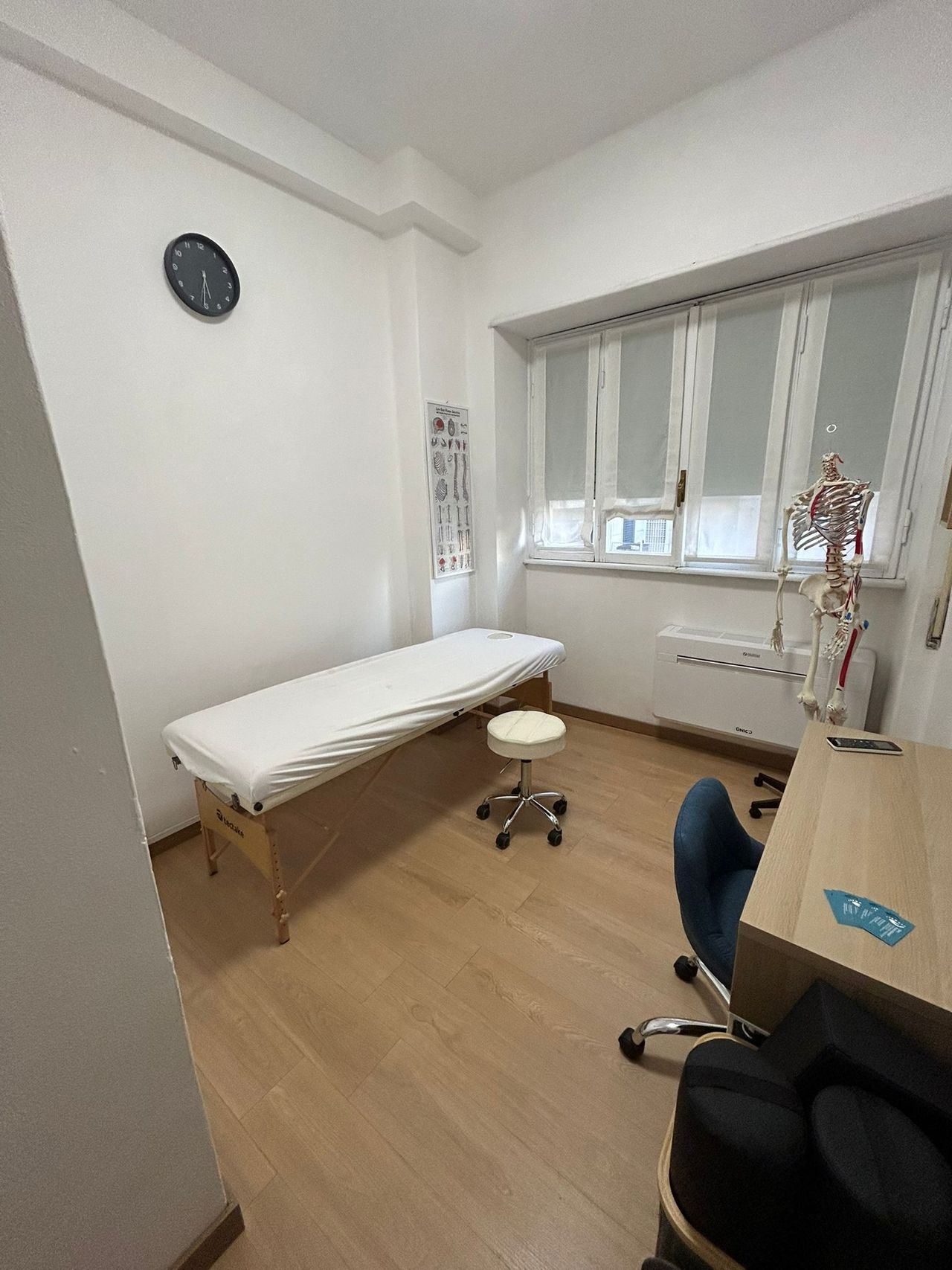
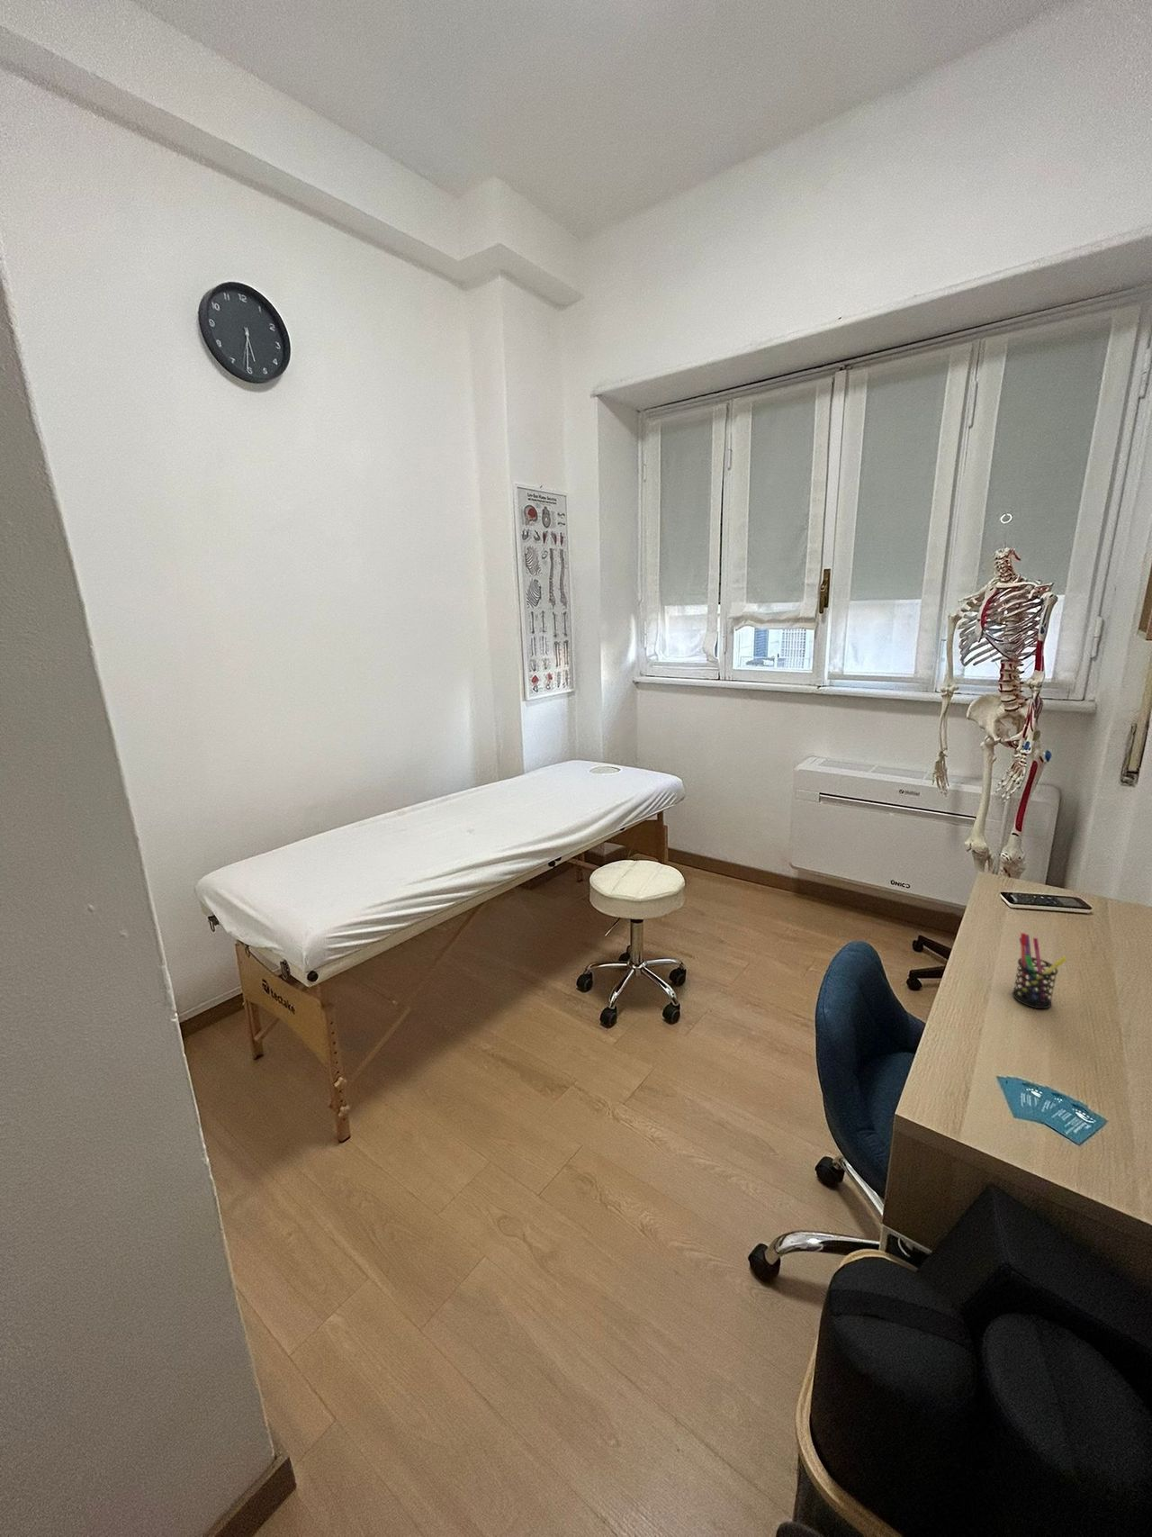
+ pen holder (1032, 969)
